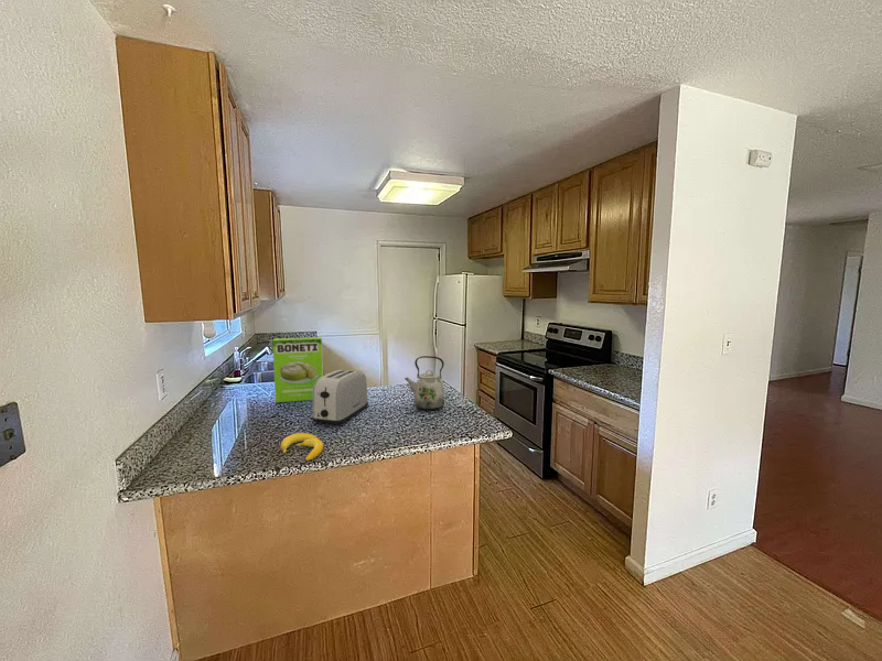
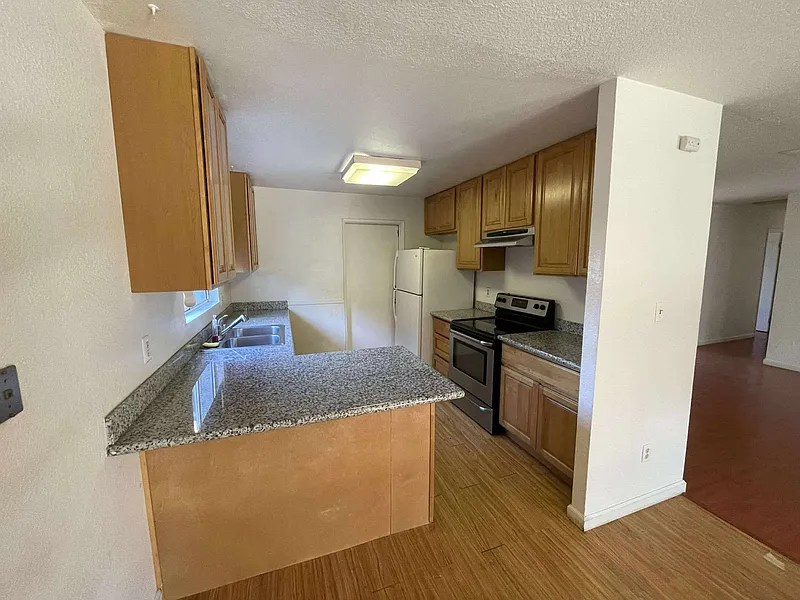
- kettle (423, 381)
- banana (302, 444)
- toaster (340, 394)
- cake mix box (299, 369)
